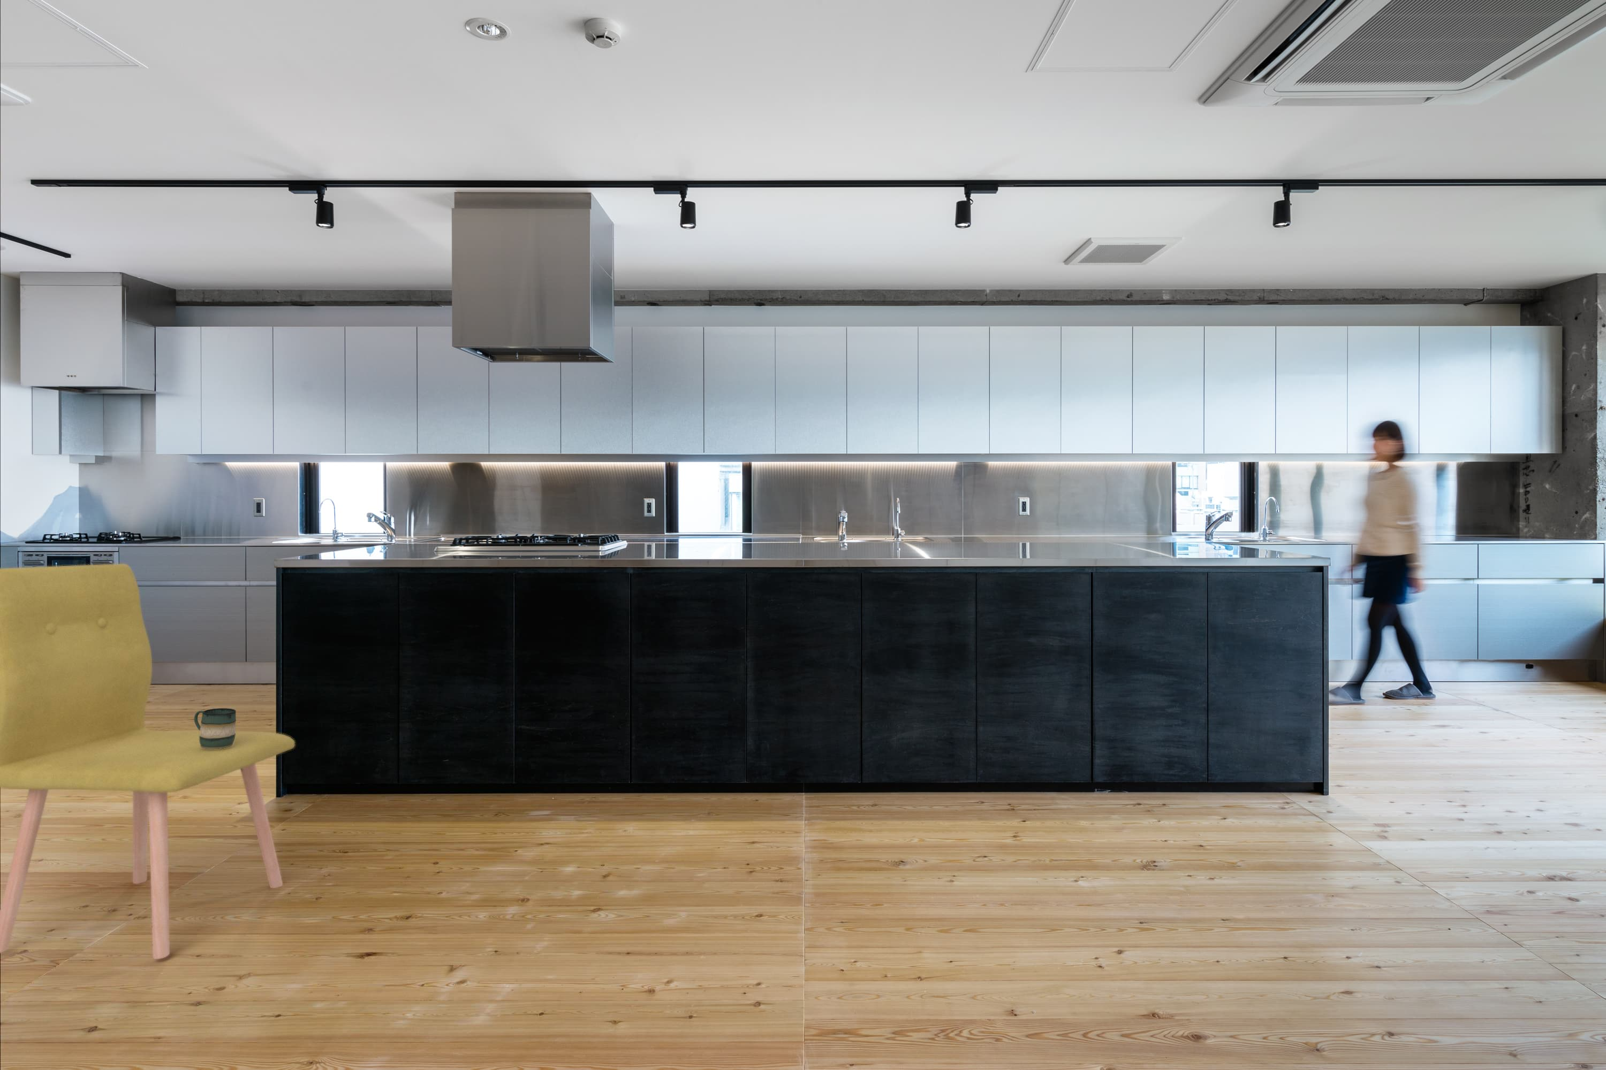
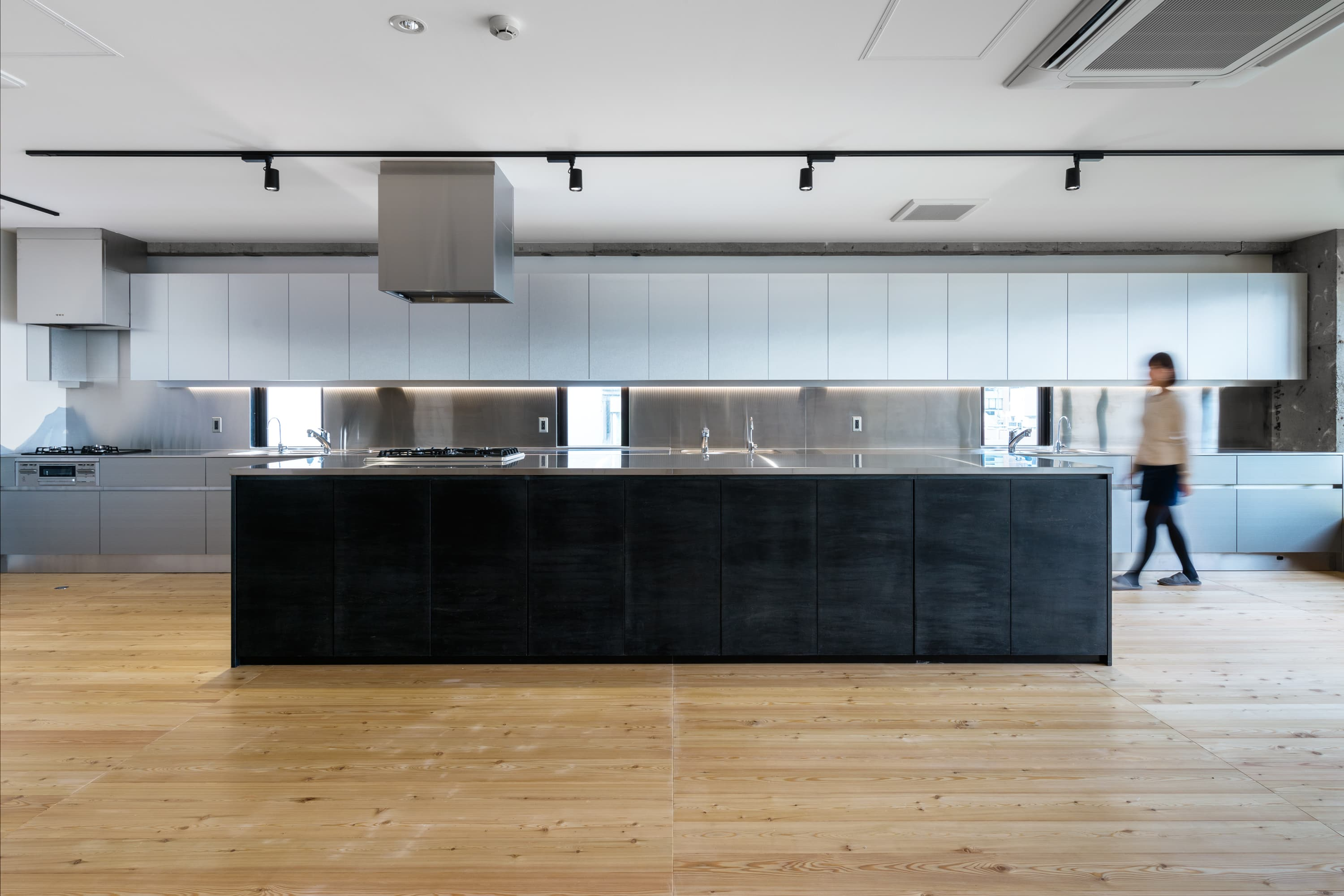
- chair (148, 740)
- mug (212, 728)
